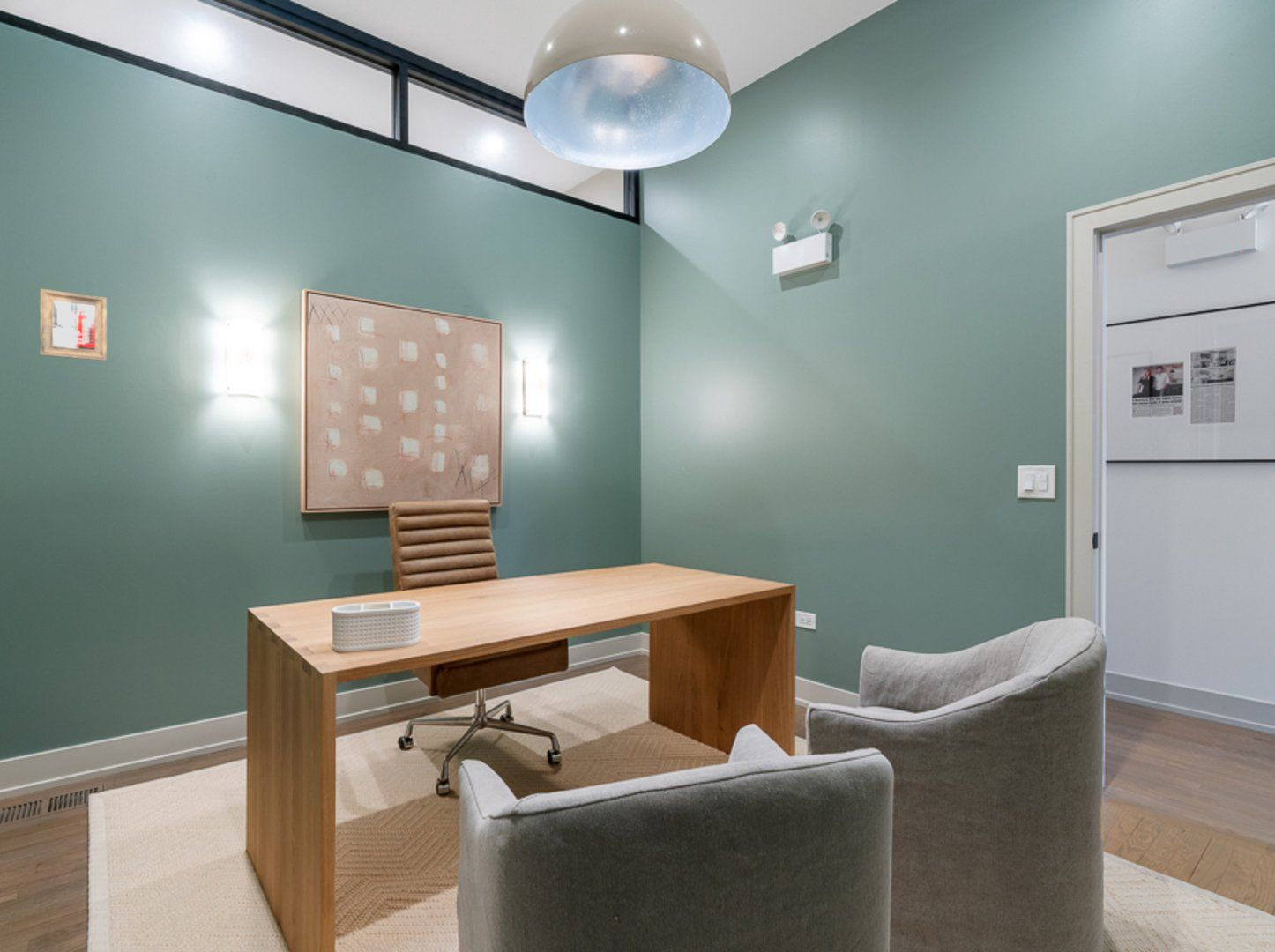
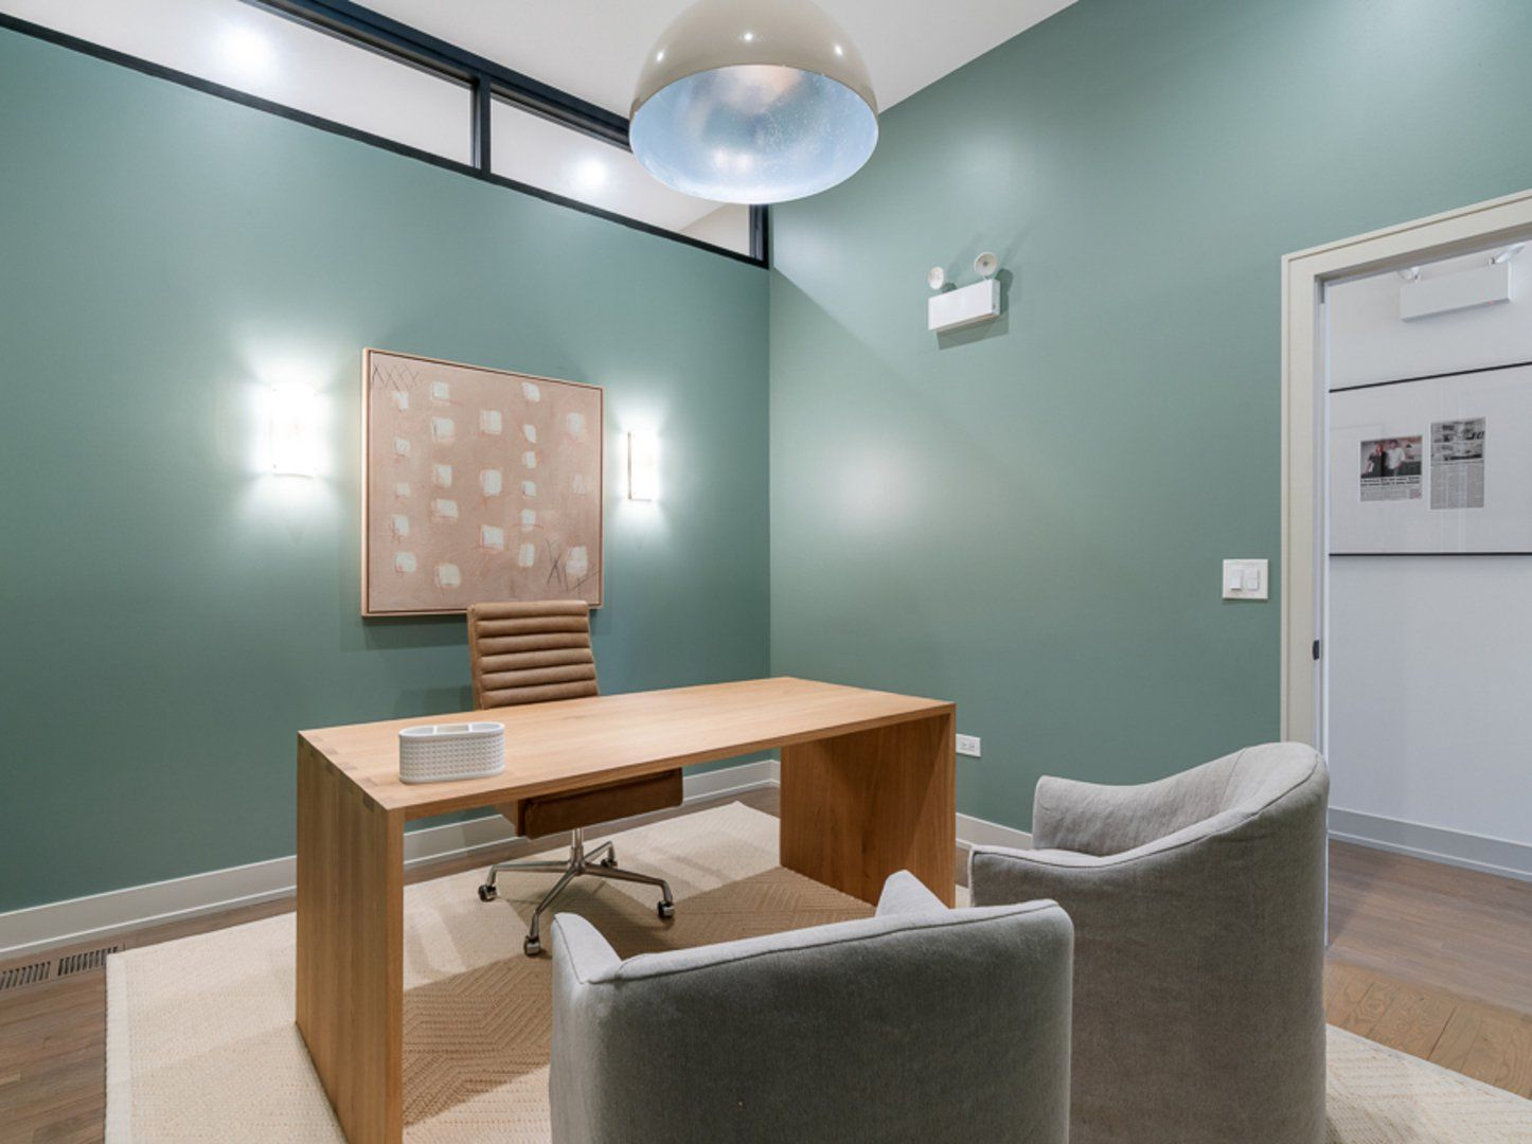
- picture frame (74, 325)
